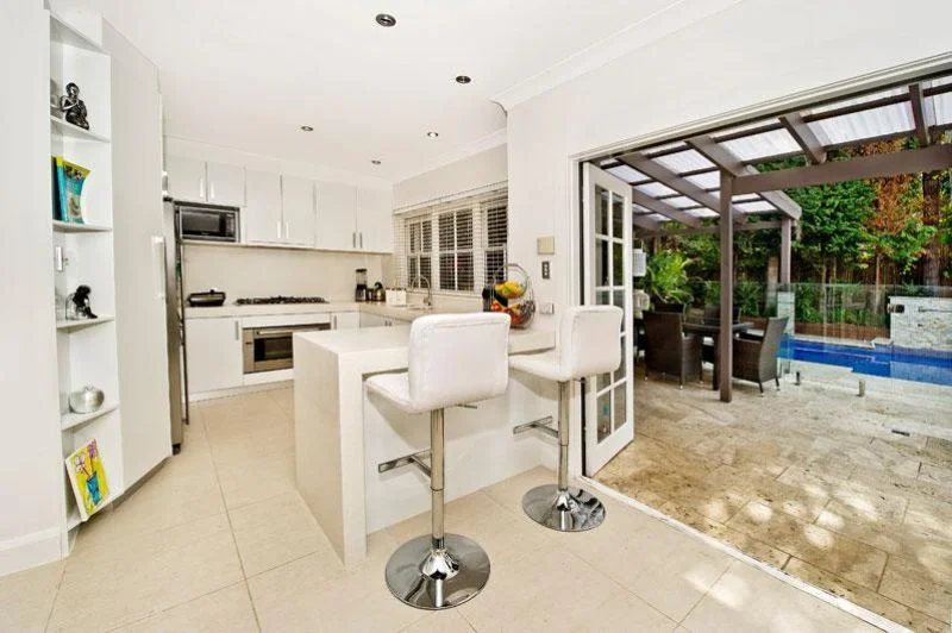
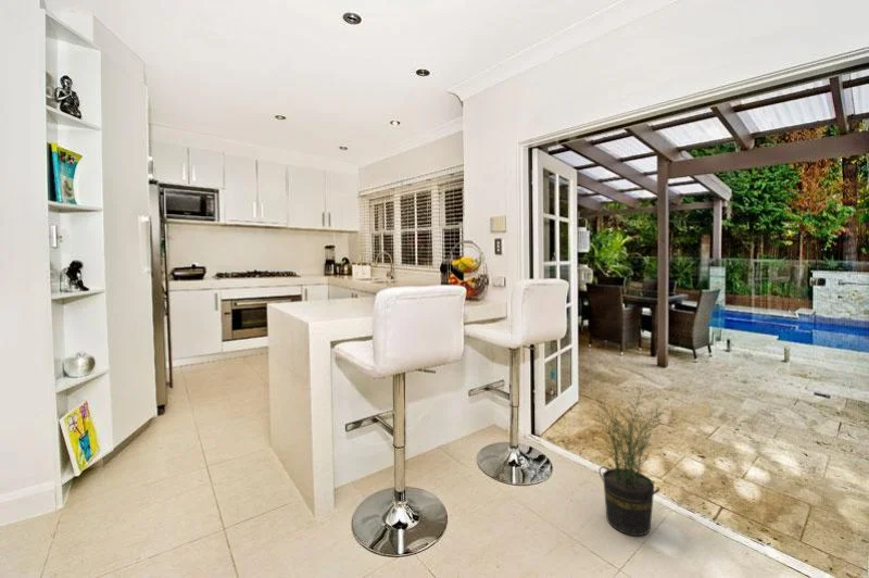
+ potted plant (627, 456)
